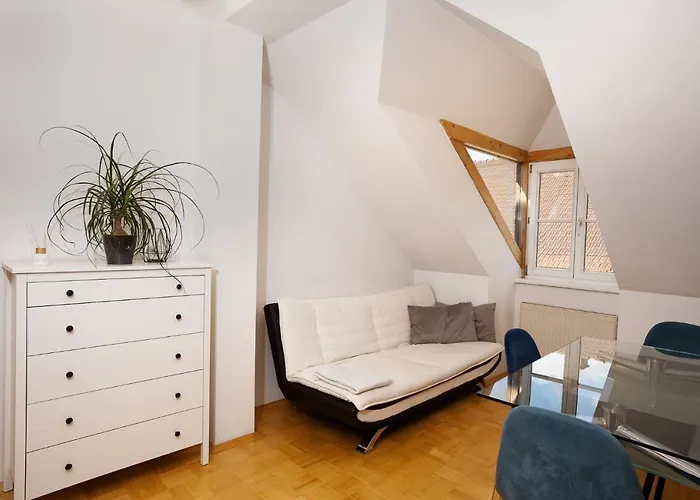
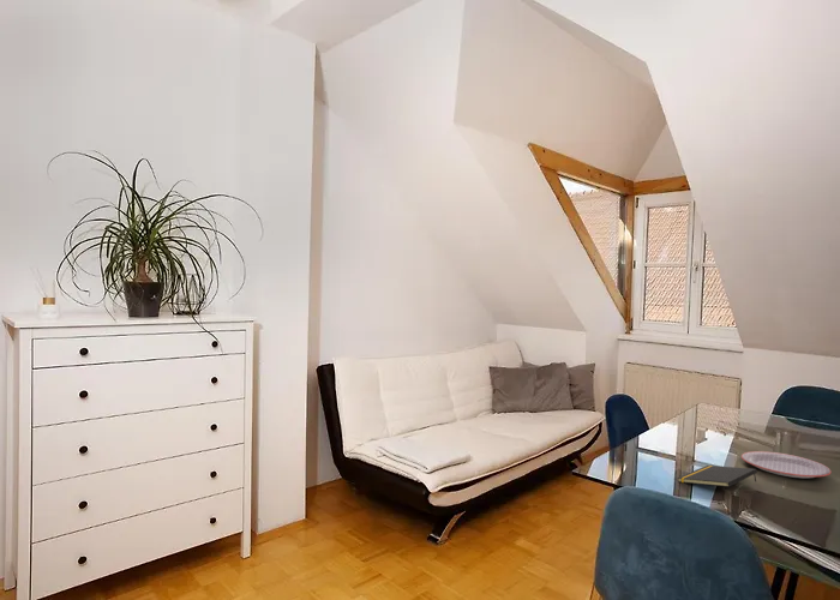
+ notepad (716, 475)
+ plate (784, 466)
